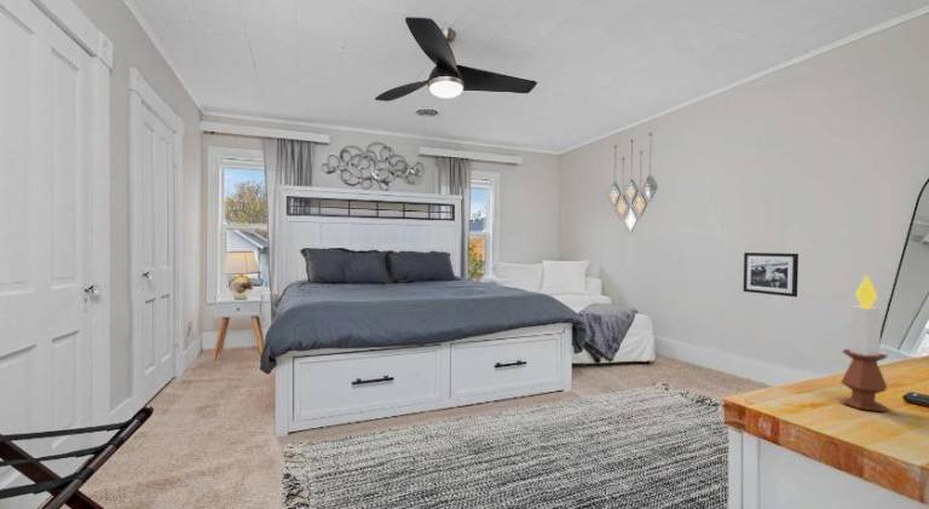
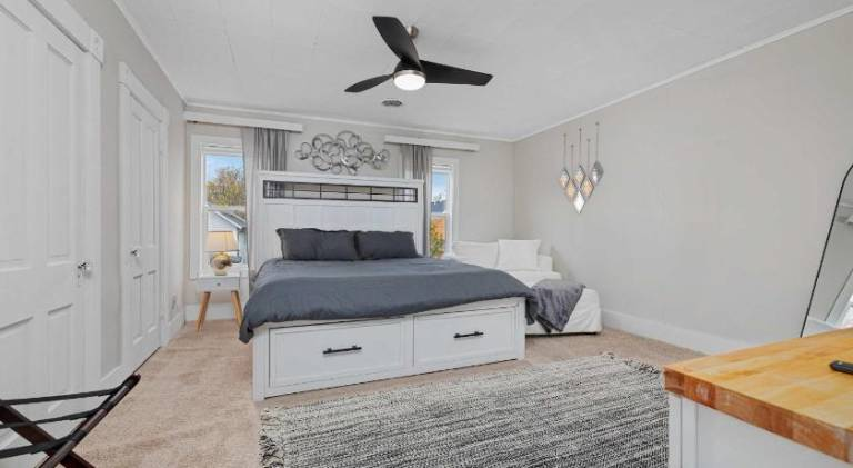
- candle (865, 339)
- picture frame (769, 273)
